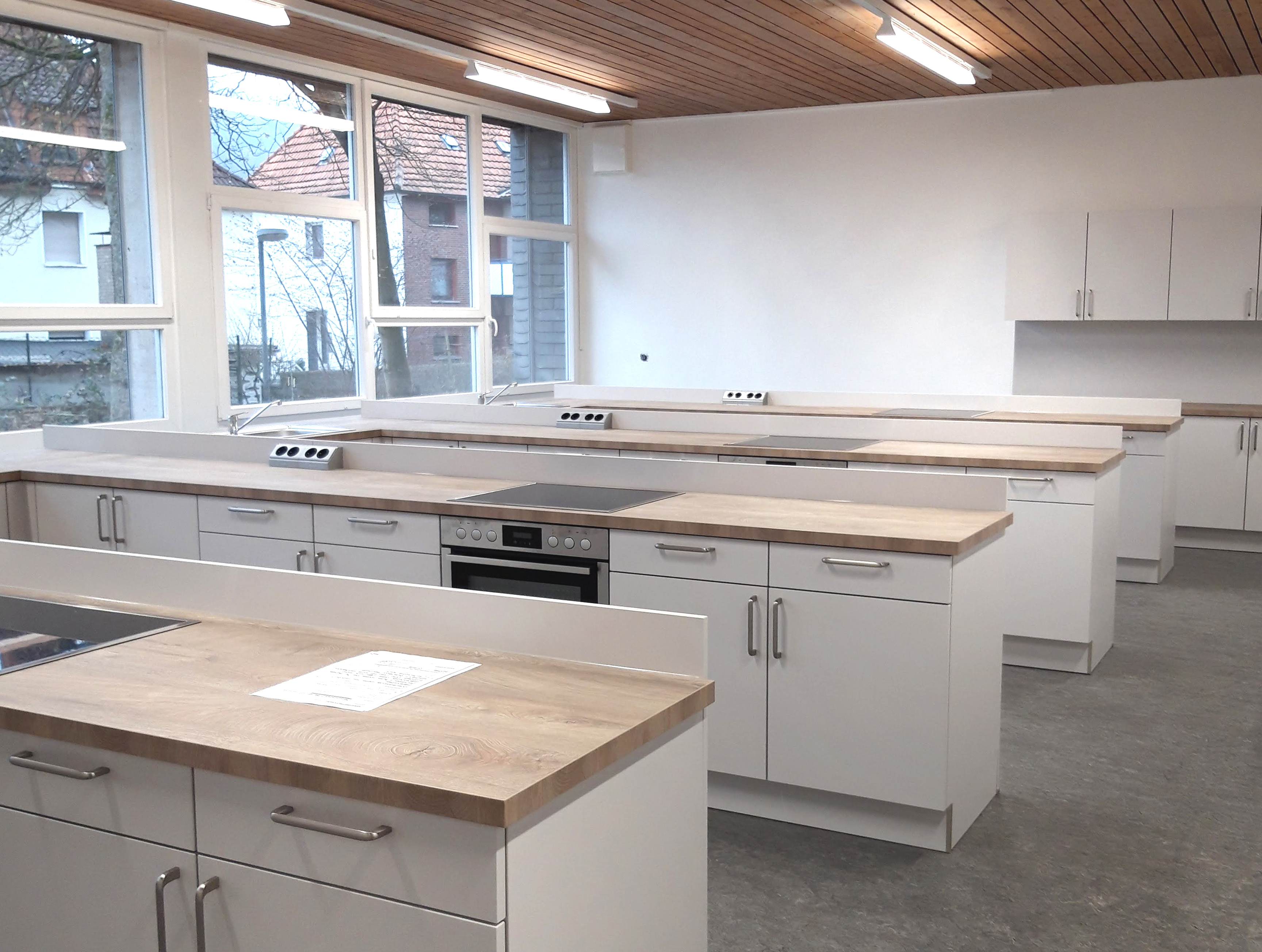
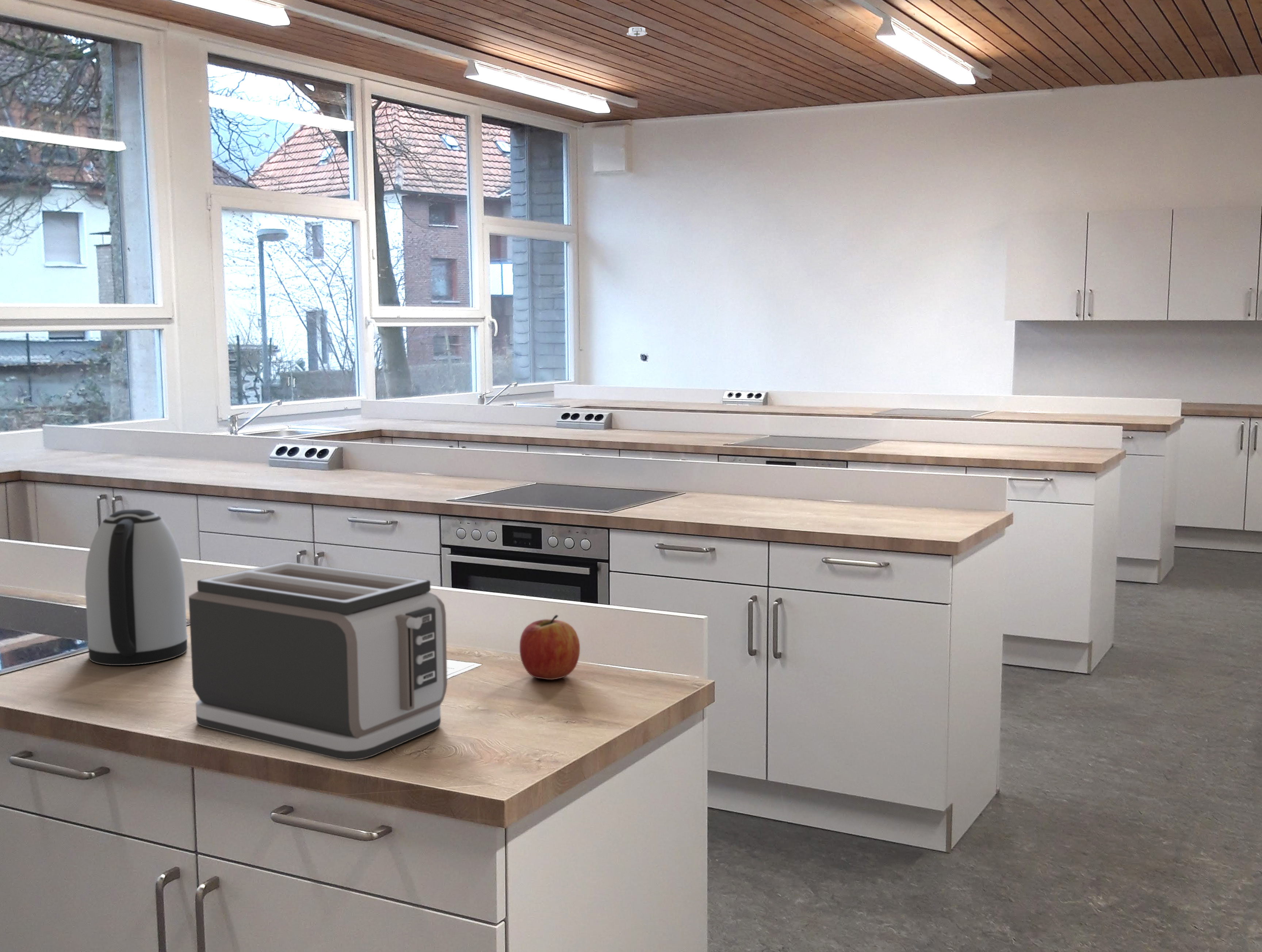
+ kettle (131, 585)
+ toaster (323, 654)
+ apple (549, 645)
+ smoke detector (636, 31)
